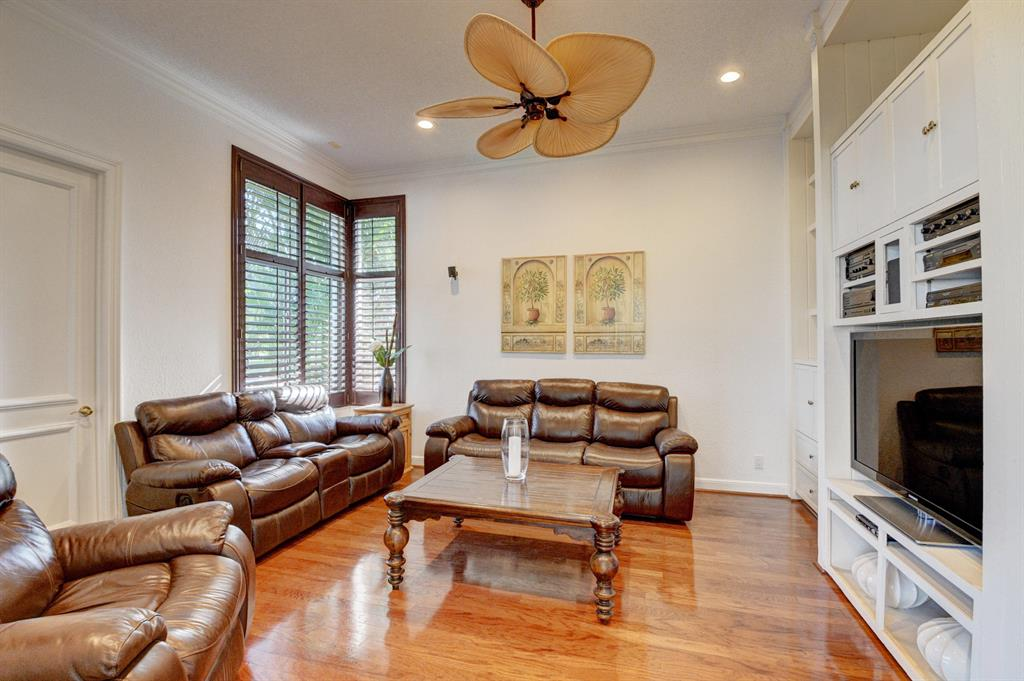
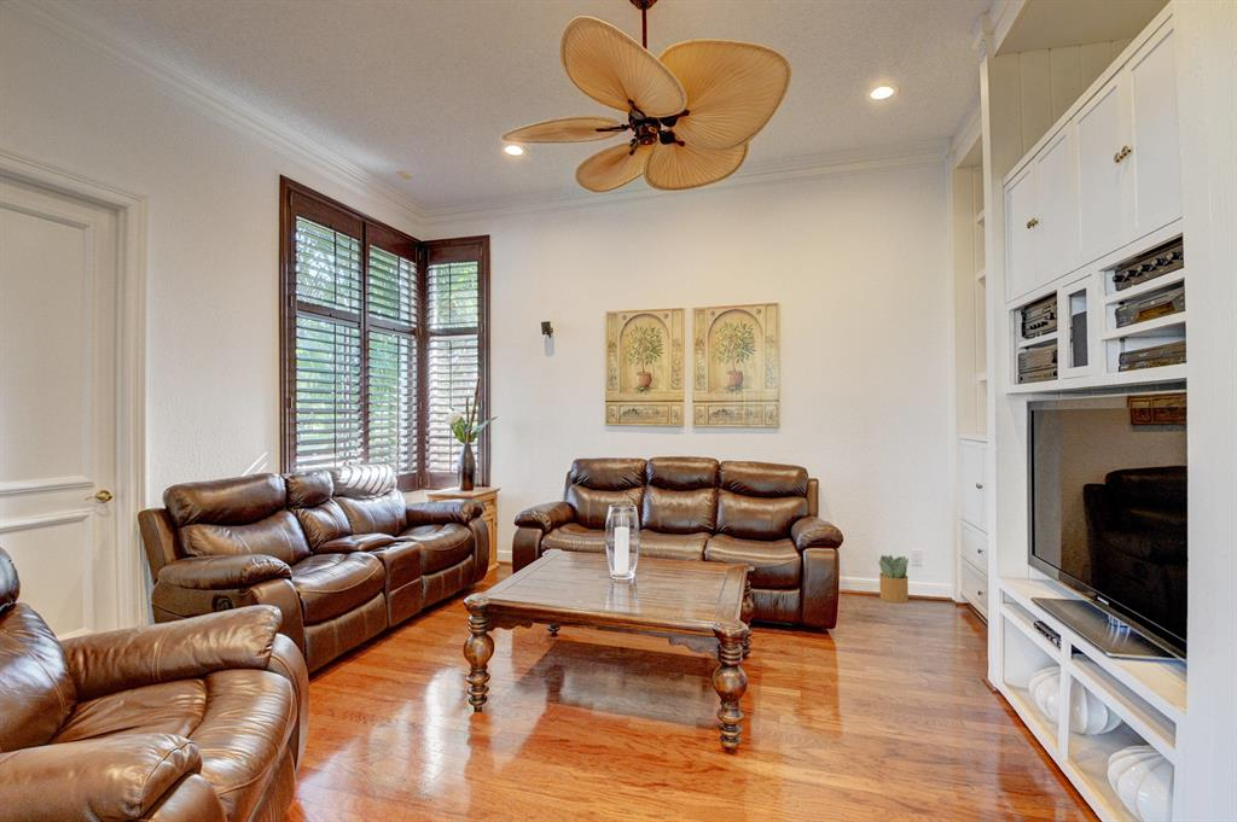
+ potted plant (892, 577)
